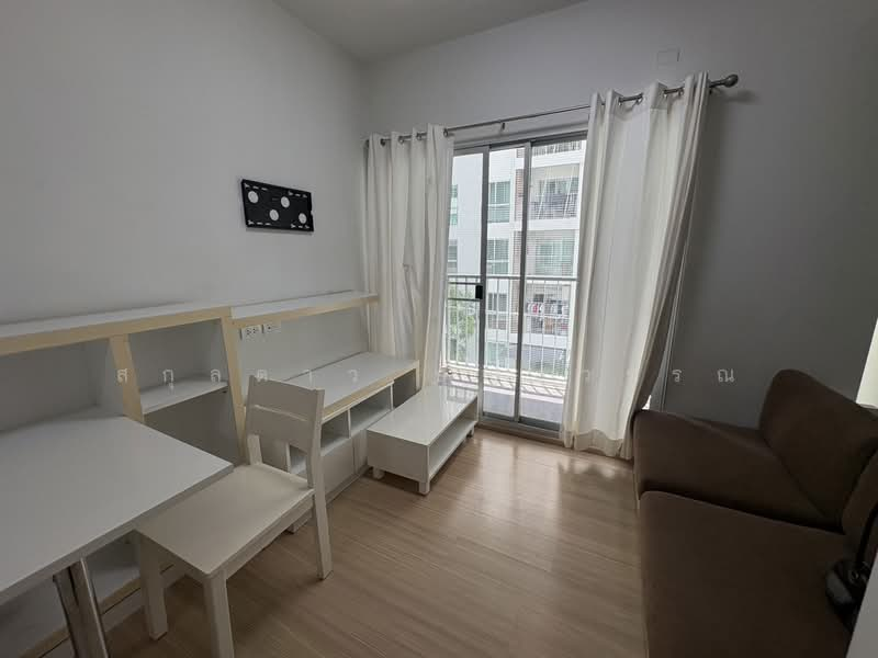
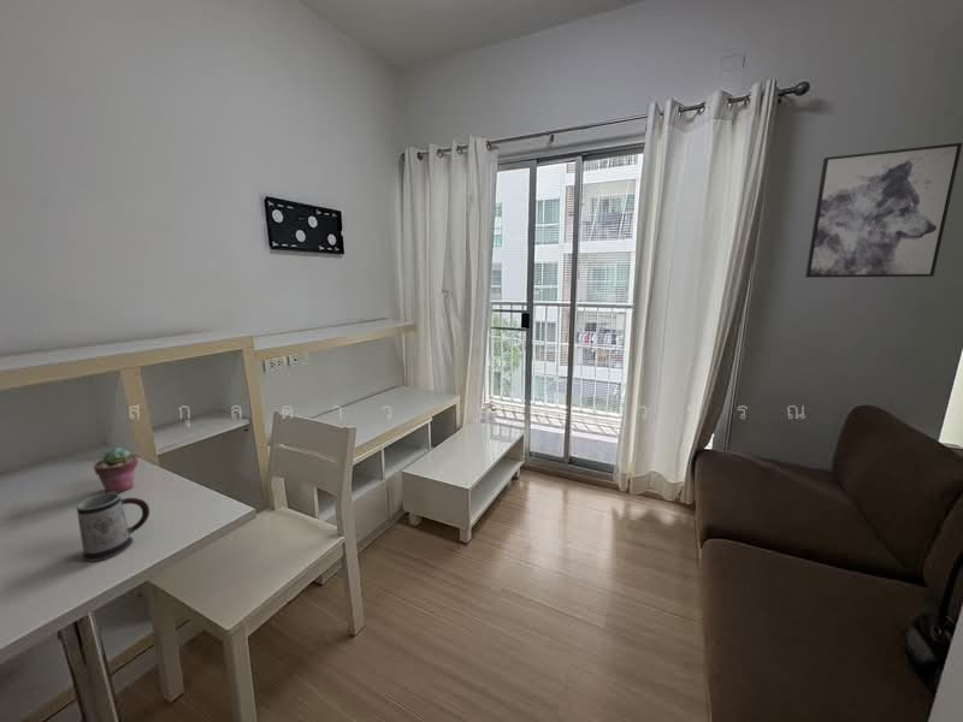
+ potted succulent (117, 468)
+ wall art (876, 215)
+ mug (114, 521)
